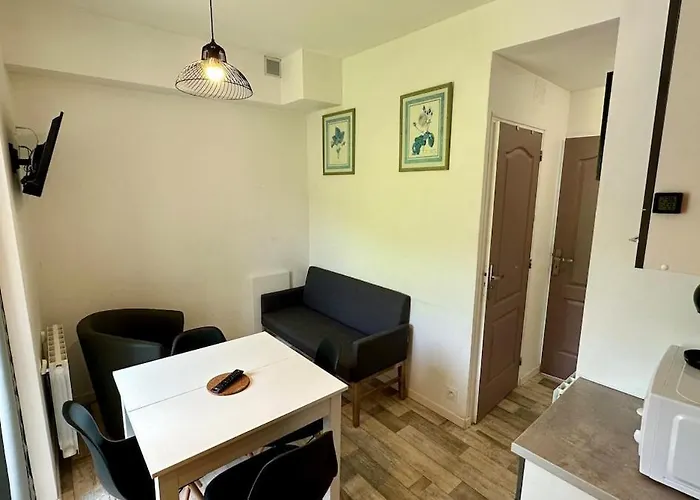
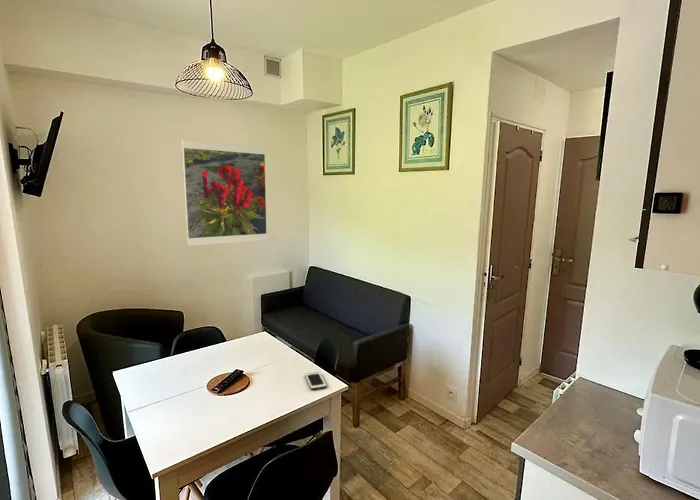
+ cell phone (315, 380)
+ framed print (227, 194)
